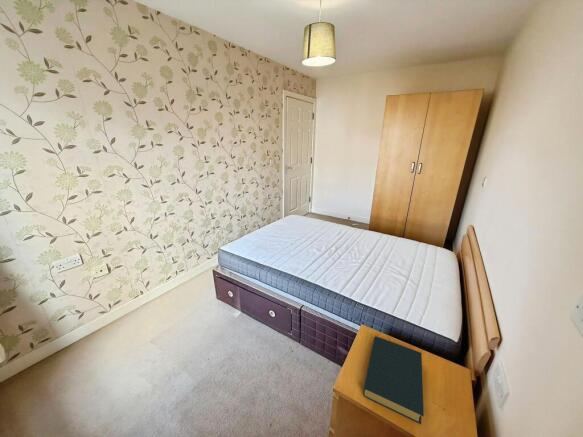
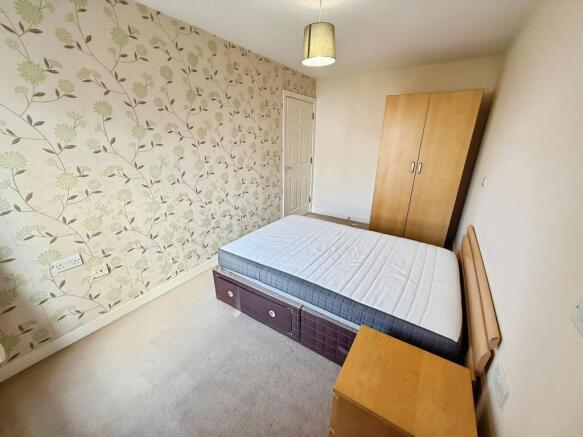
- hardback book (394, 372)
